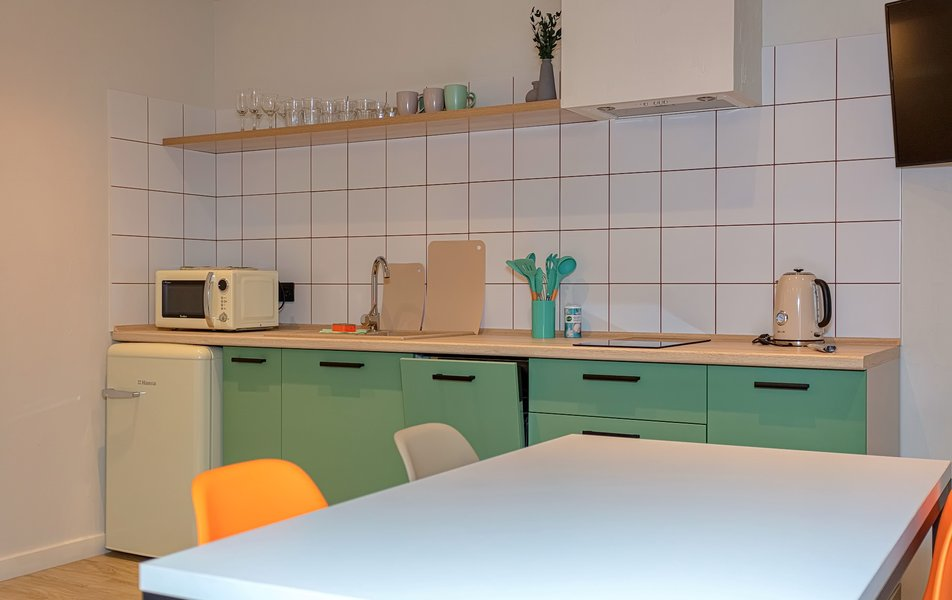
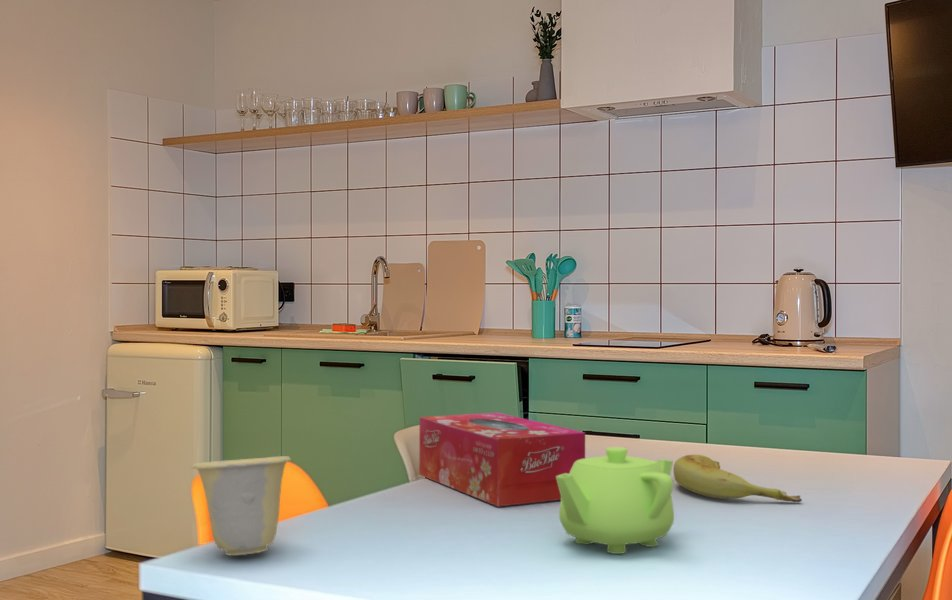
+ tissue box (497, 454)
+ cup (241, 503)
+ teapot (624, 497)
+ banana (734, 475)
